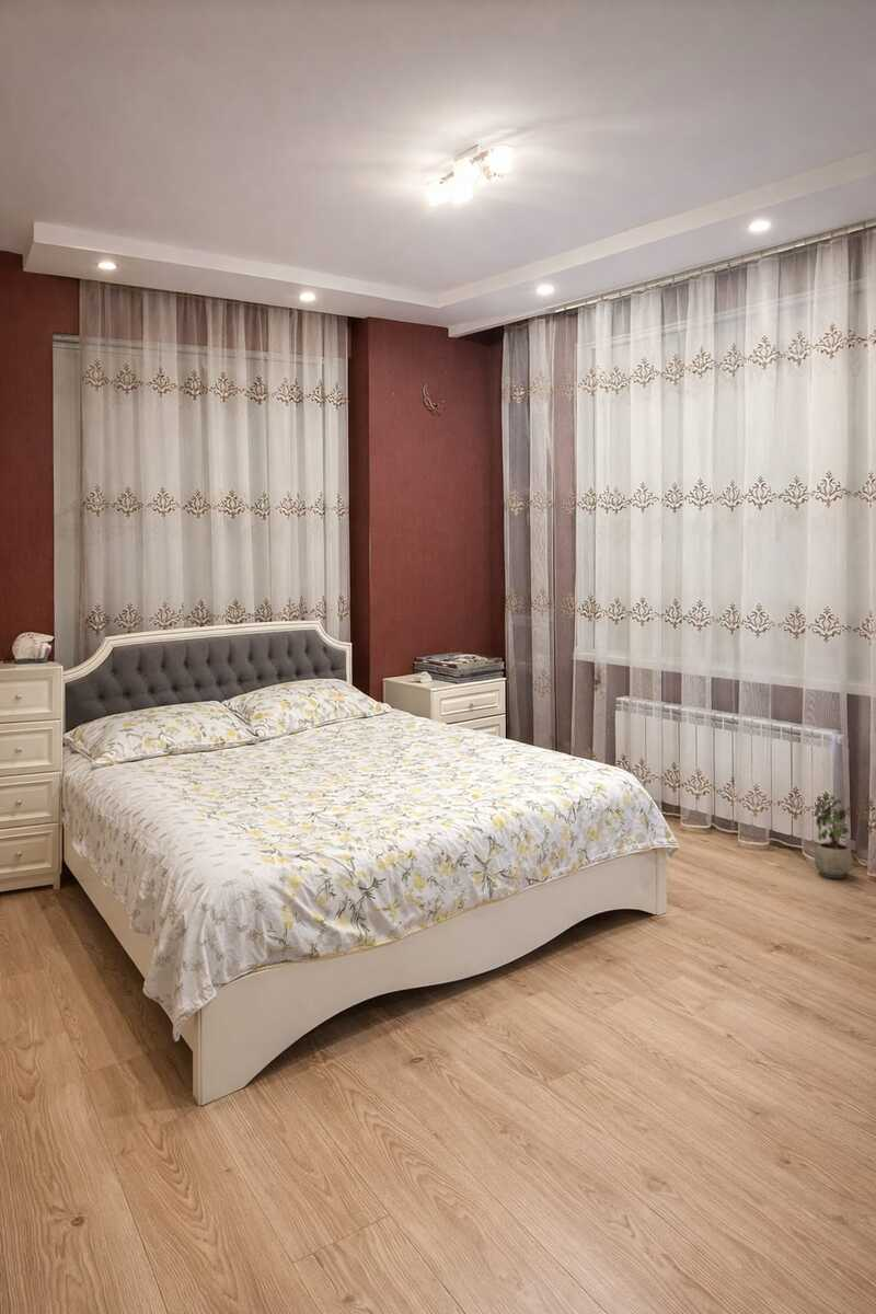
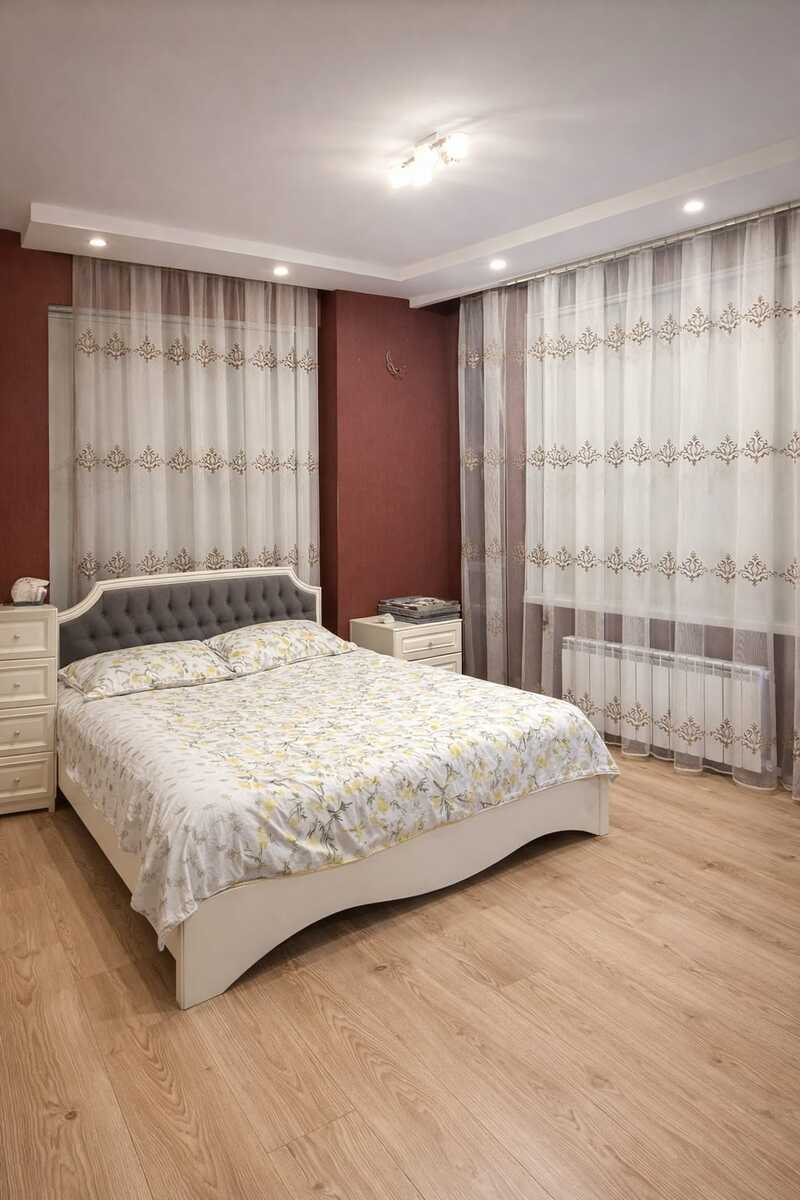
- potted plant (834, 835)
